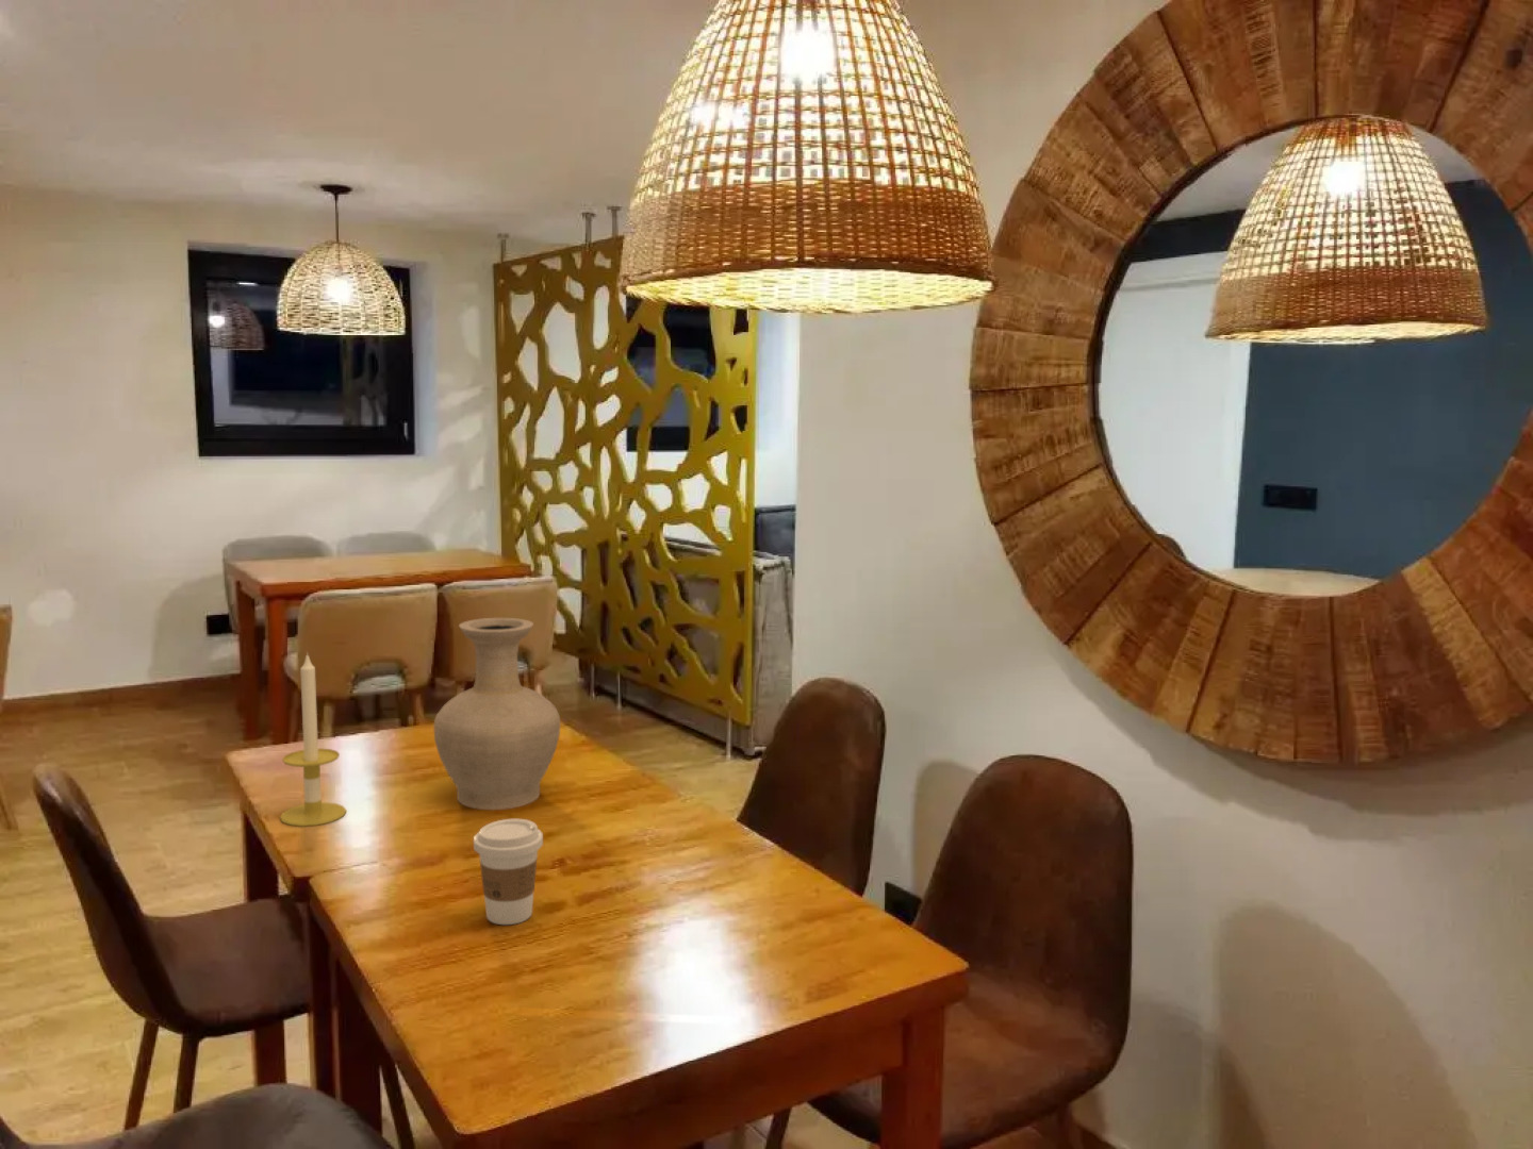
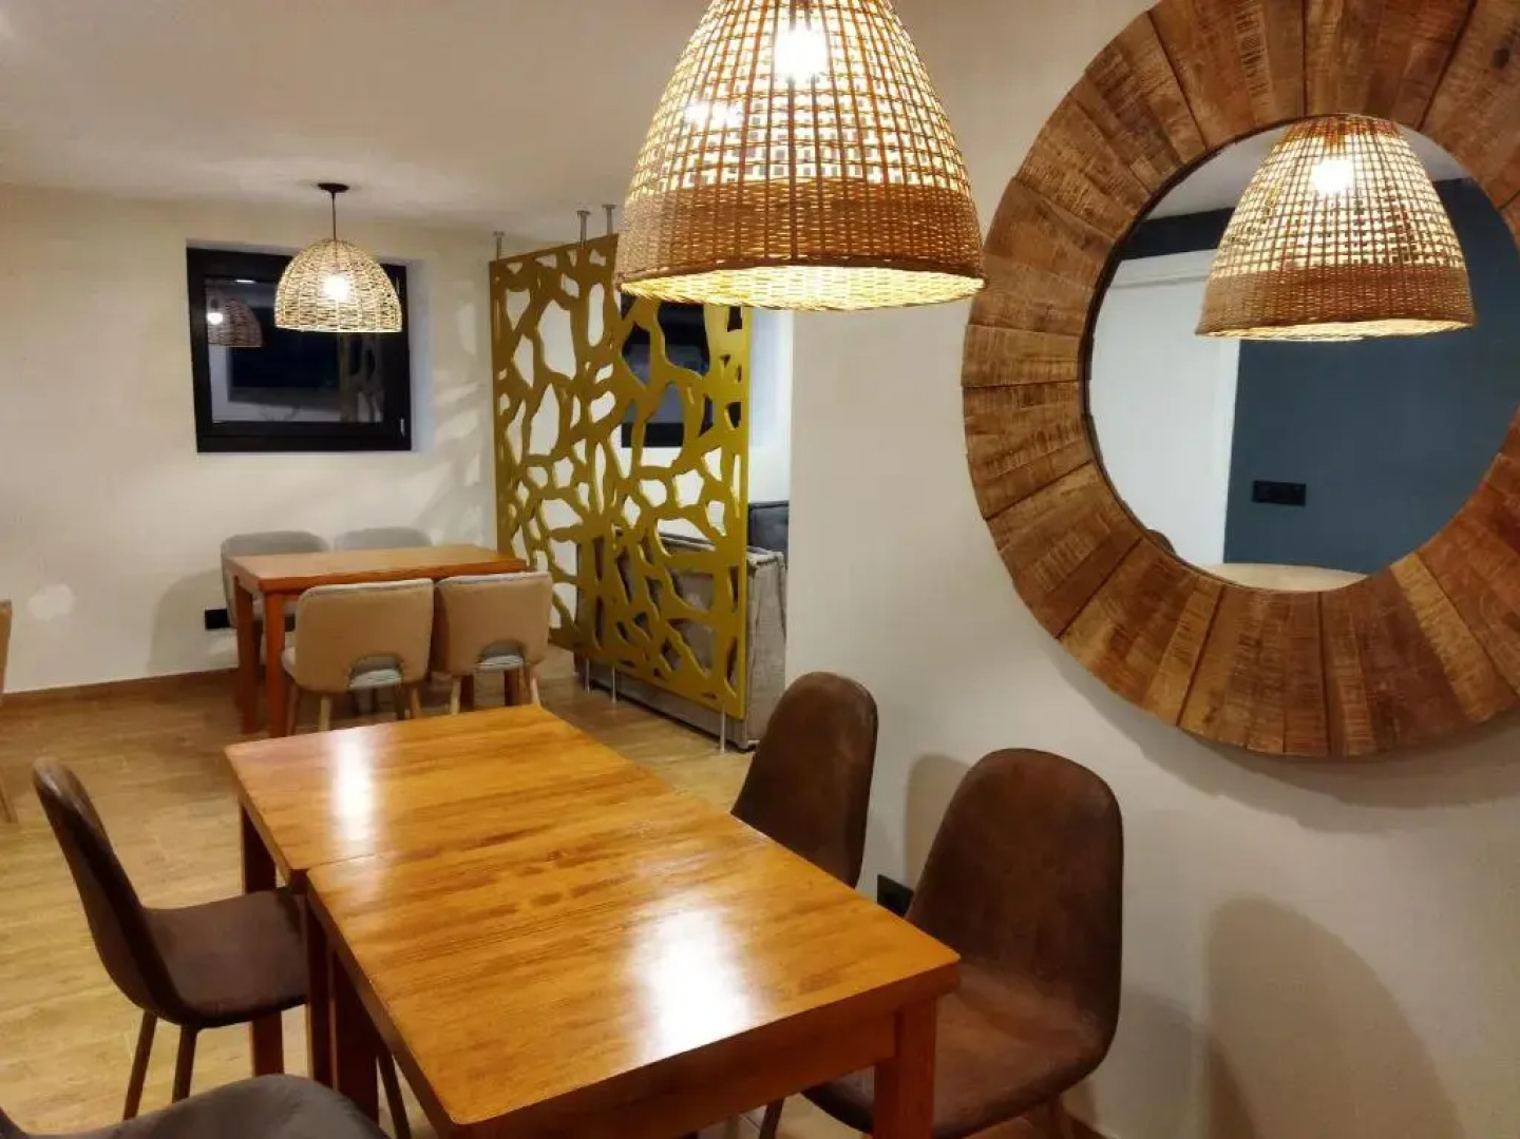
- vase (497, 711)
- coffee cup (508, 871)
- candle (310, 734)
